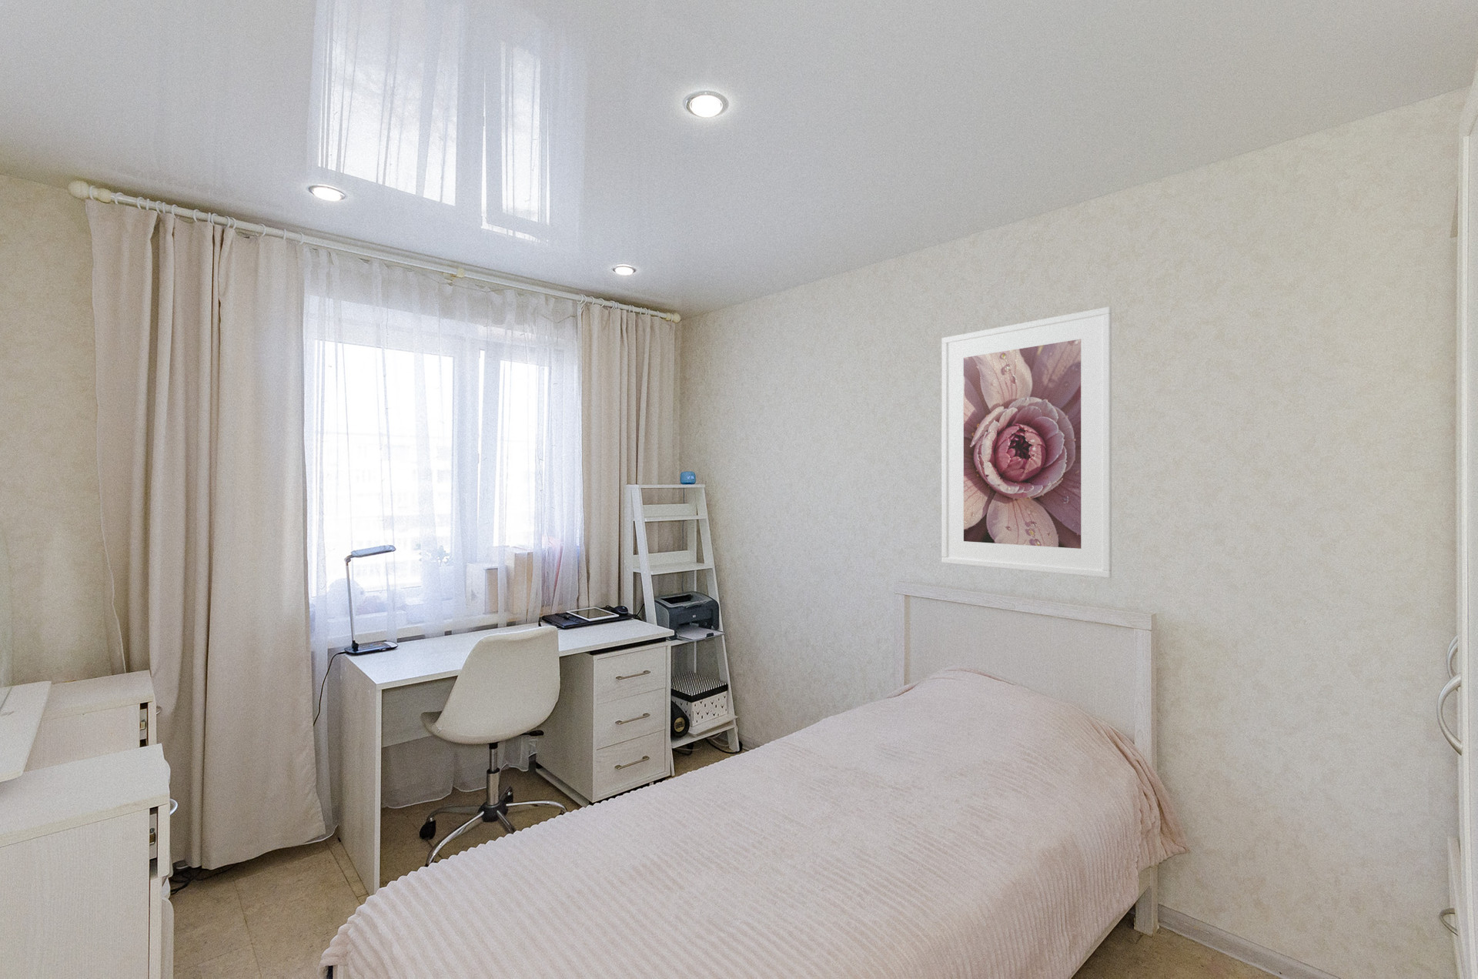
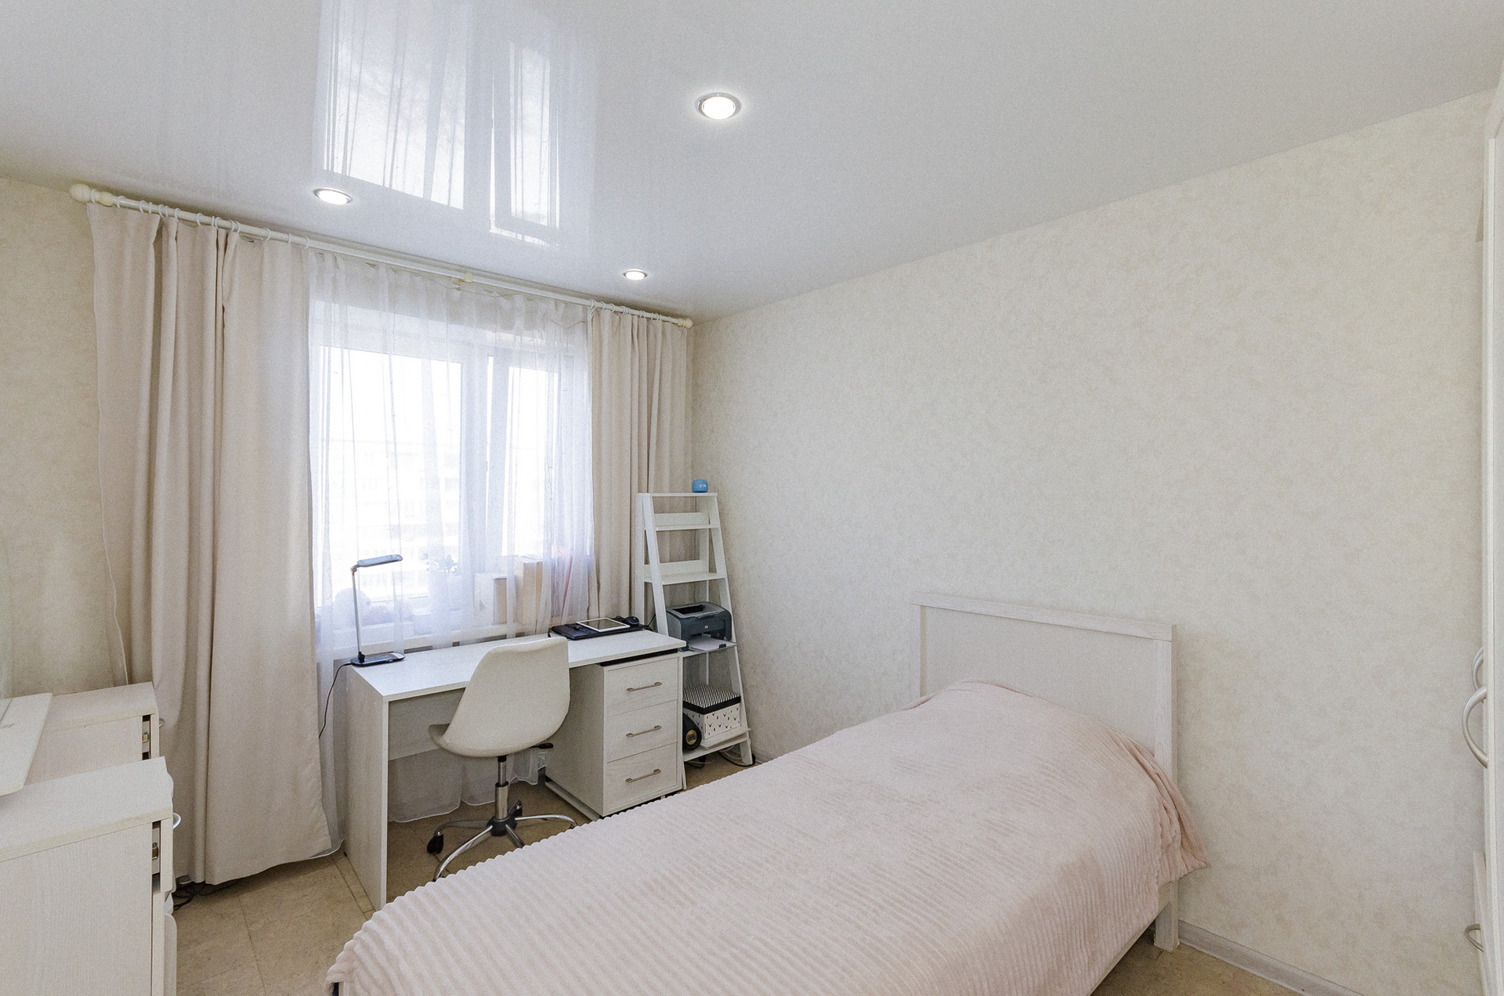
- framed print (1018, 447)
